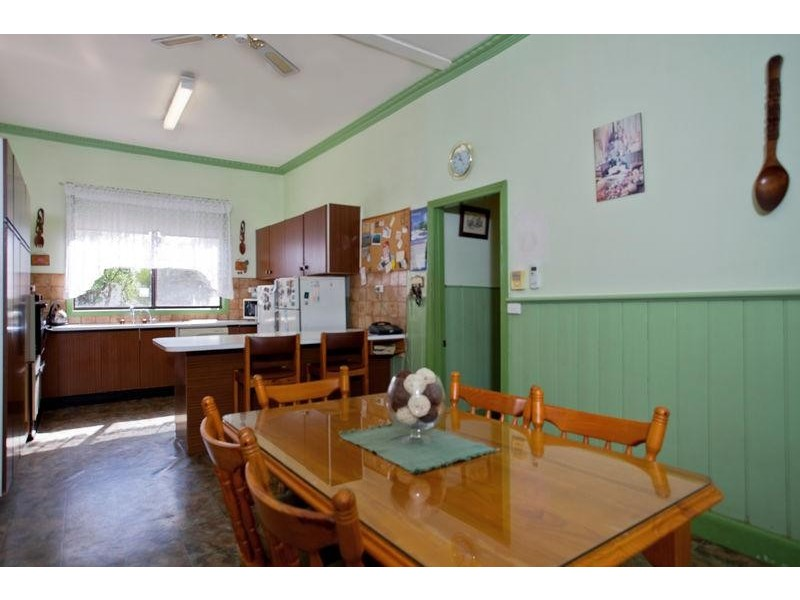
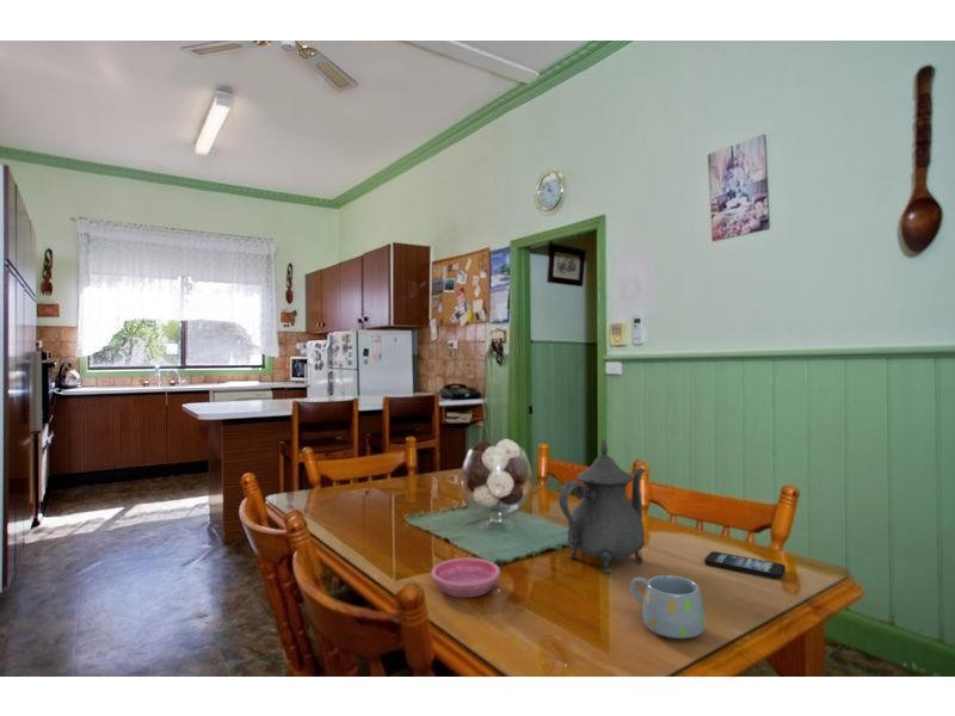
+ mug (664, 603)
+ teapot (604, 499)
+ saucer (466, 578)
+ smartphone (744, 563)
